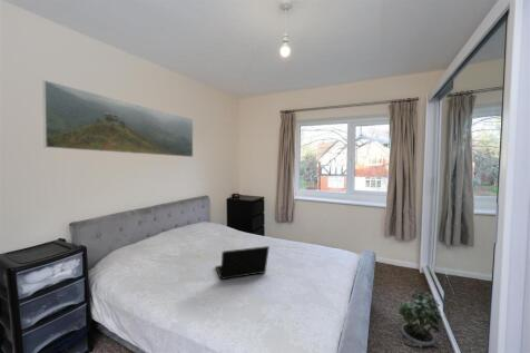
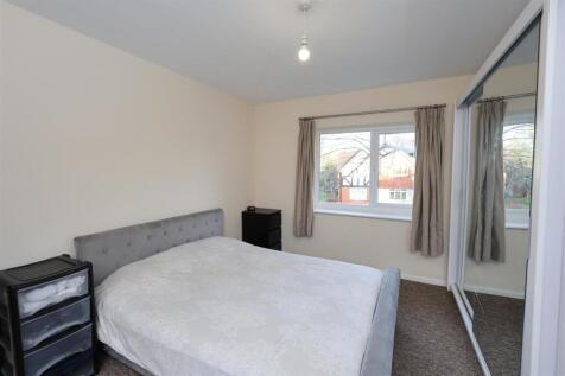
- potted plant (419, 314)
- laptop (241, 257)
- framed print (138, 129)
